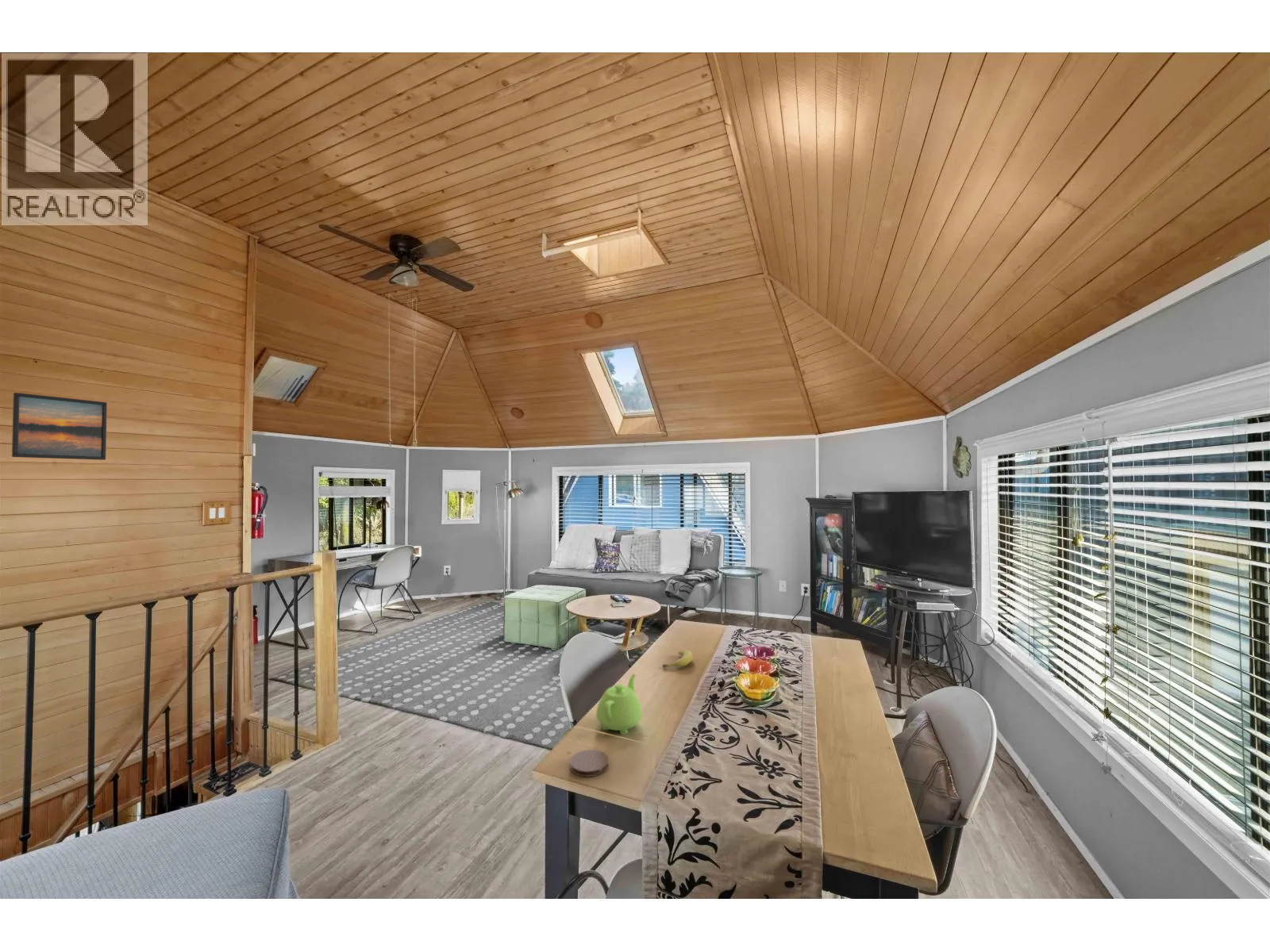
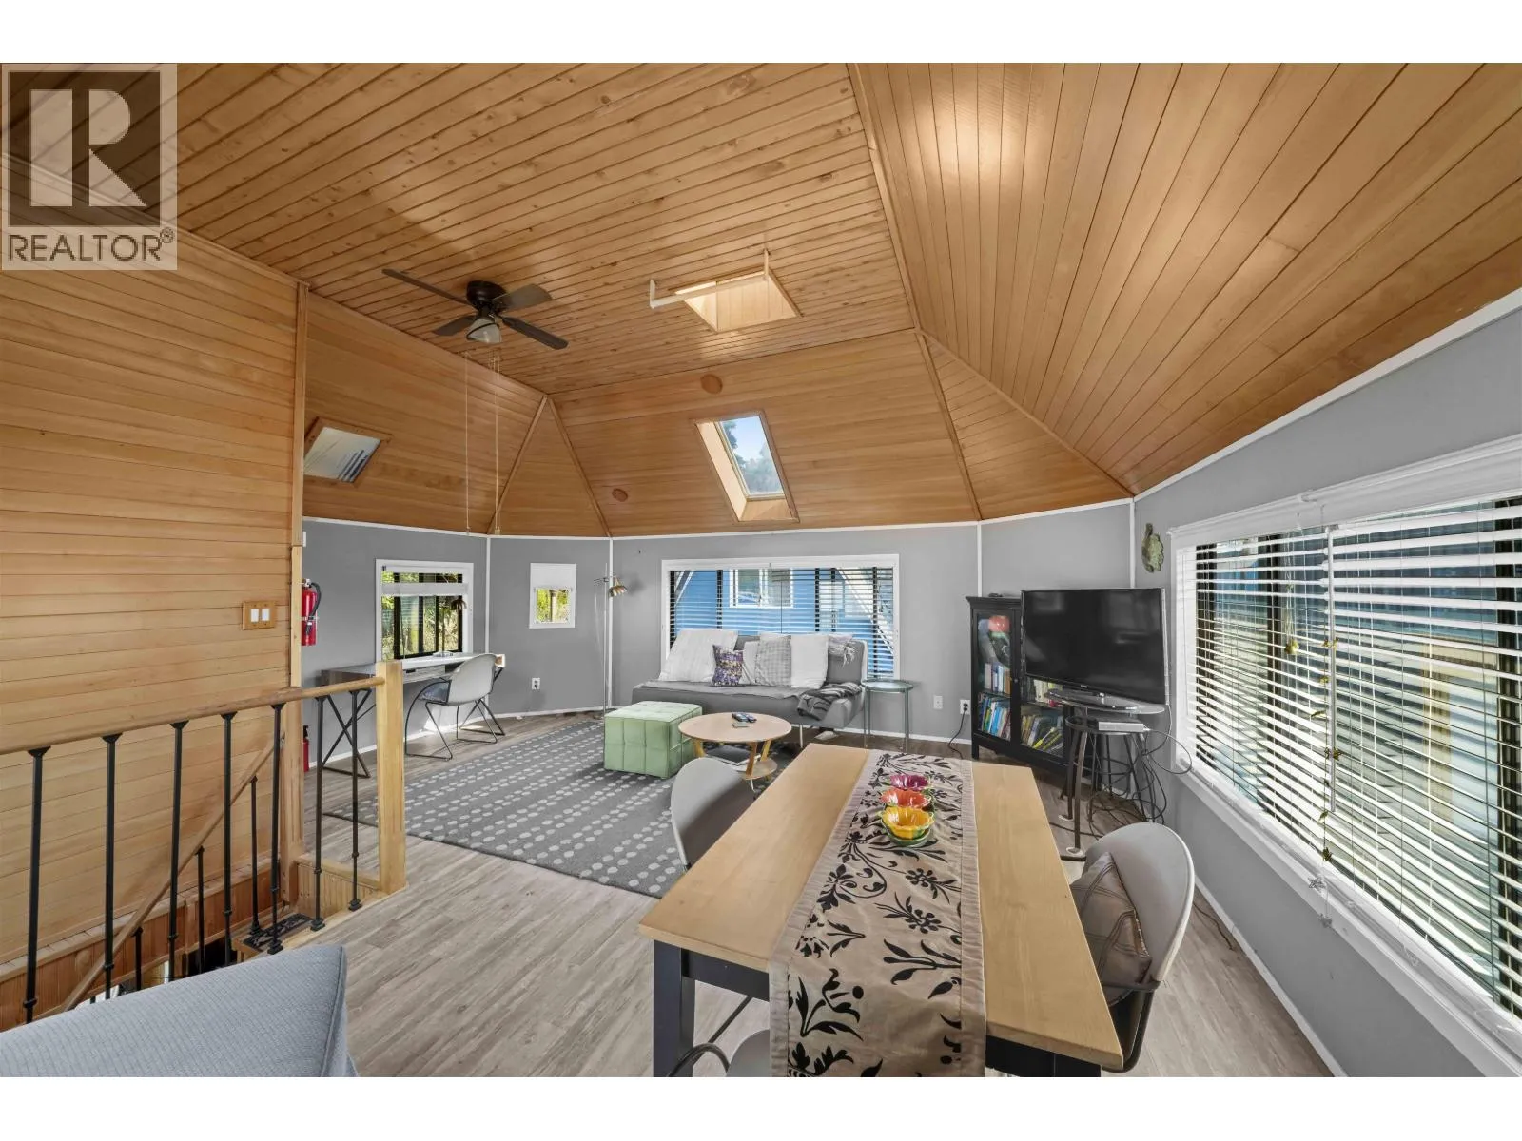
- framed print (62, 428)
- teapot (620, 704)
- fruit (680, 658)
- coaster (589, 762)
